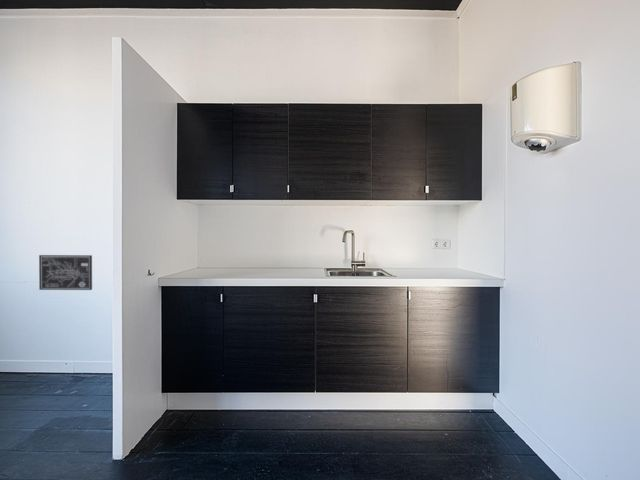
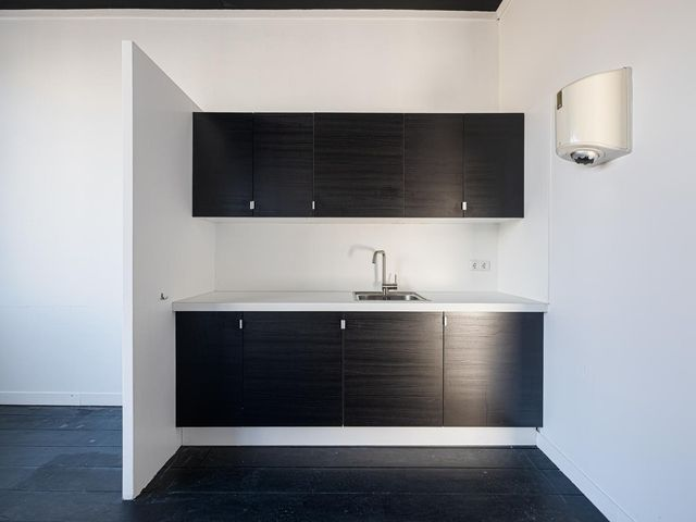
- wall art (65, 272)
